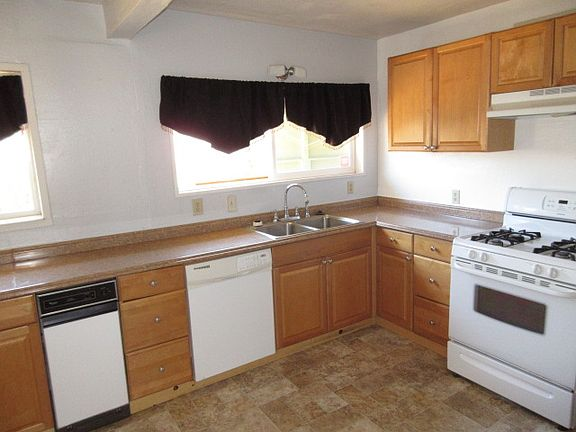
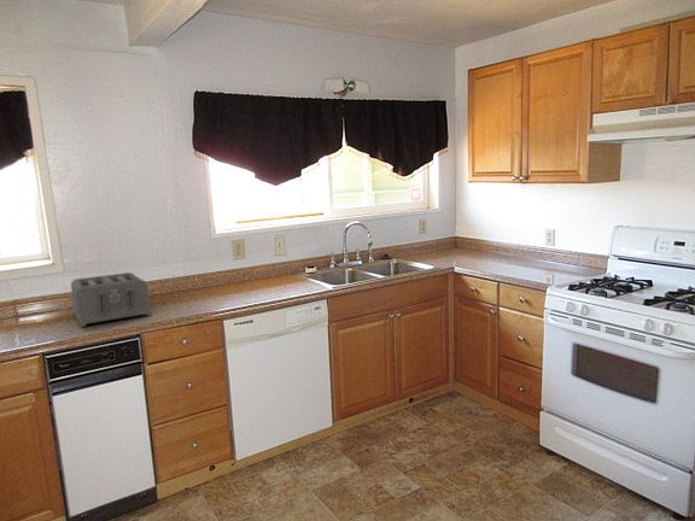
+ toaster (110, 297)
